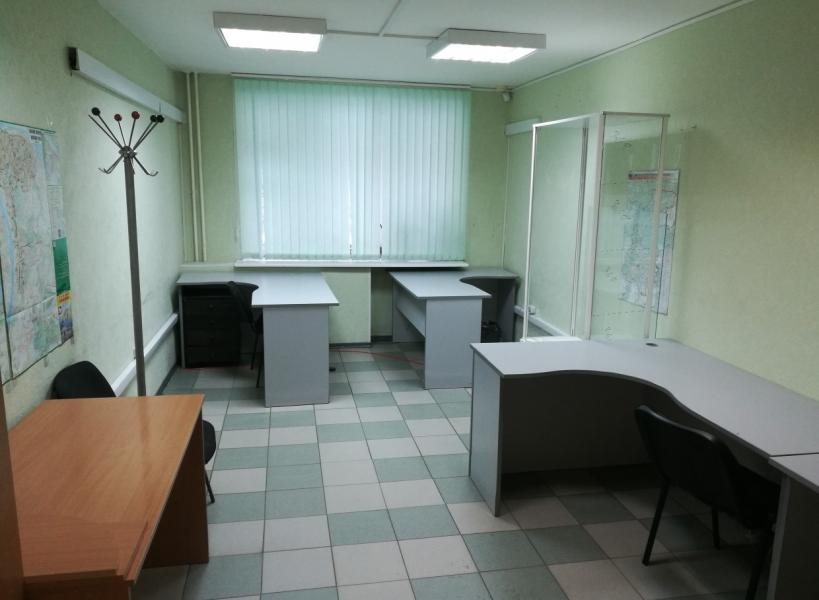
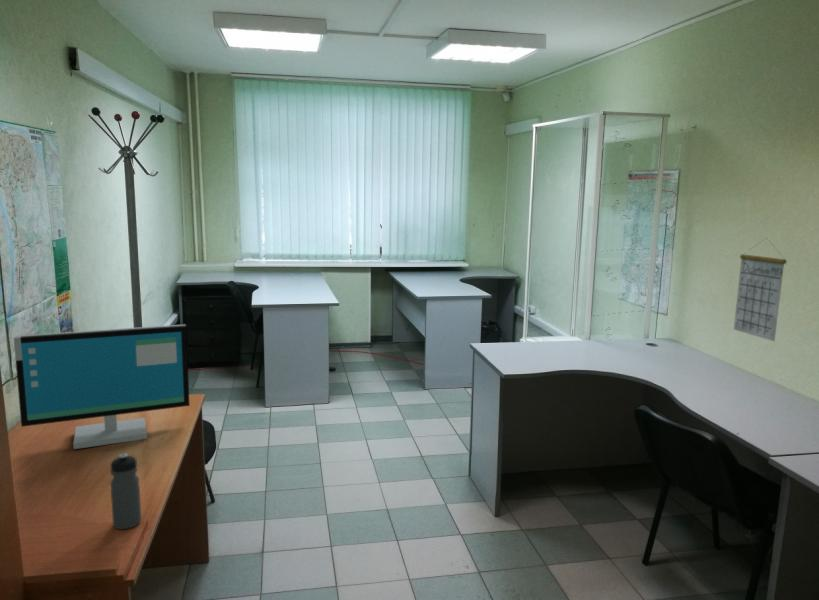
+ calendar (759, 287)
+ water bottle (125, 489)
+ computer monitor (108, 383)
